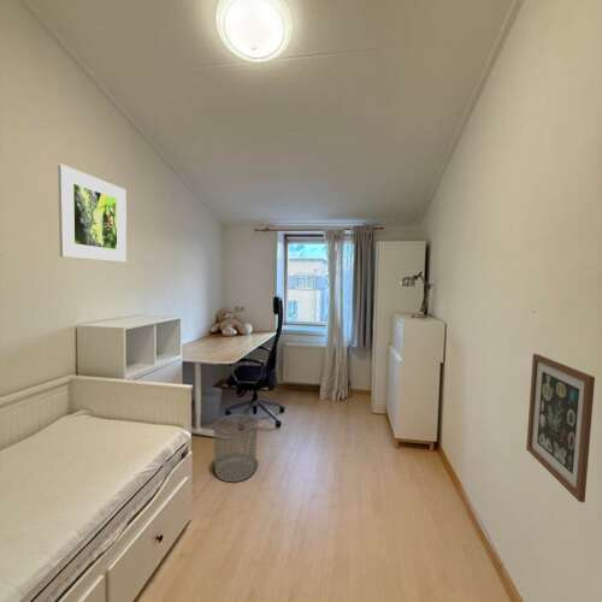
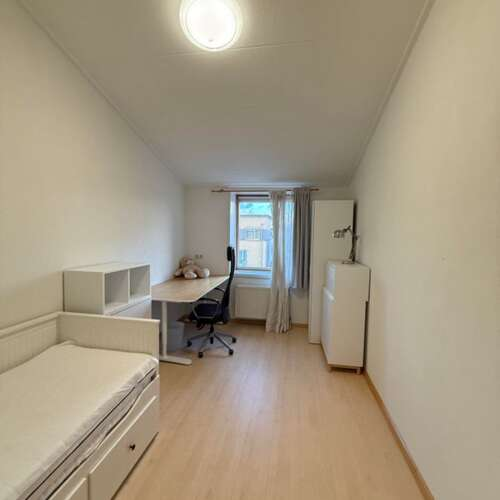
- waste bin (235, 447)
- wall art (555, 418)
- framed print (96, 219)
